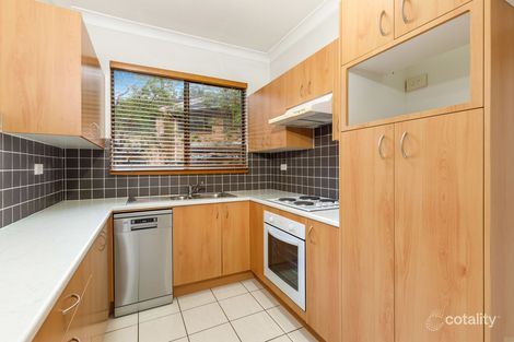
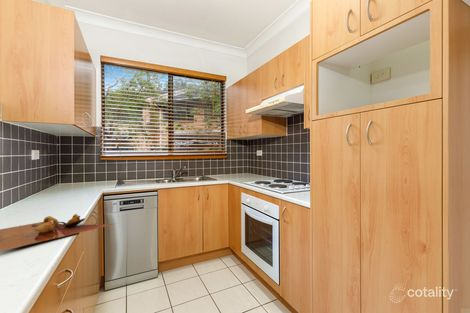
+ cutting board (53, 221)
